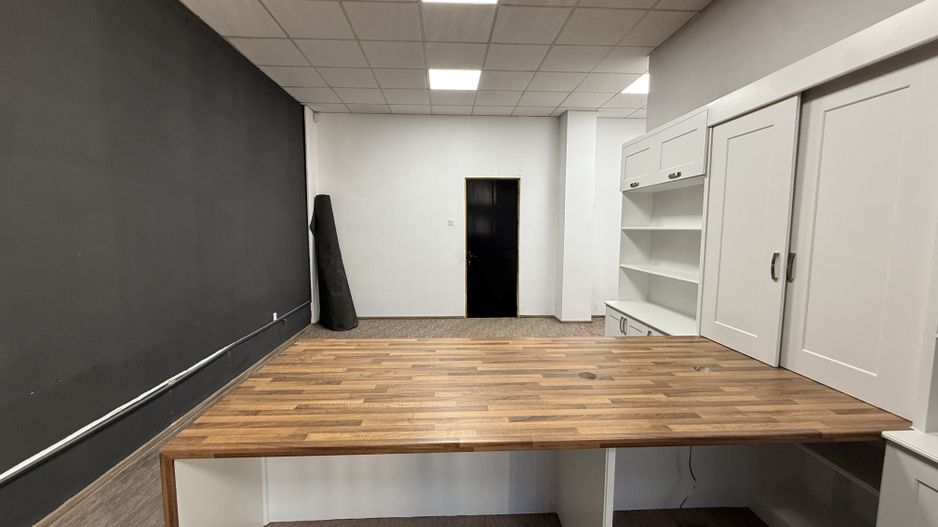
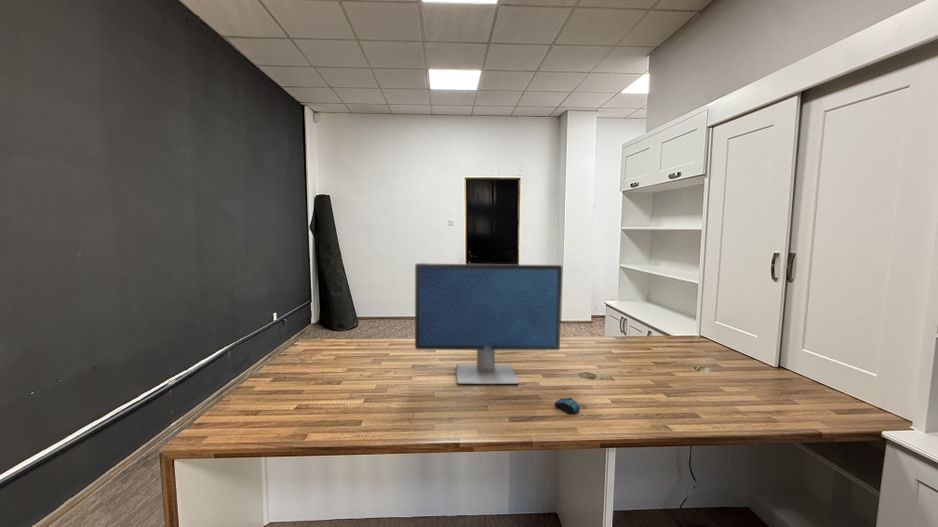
+ monitor (487, 320)
+ computer mouse (566, 403)
